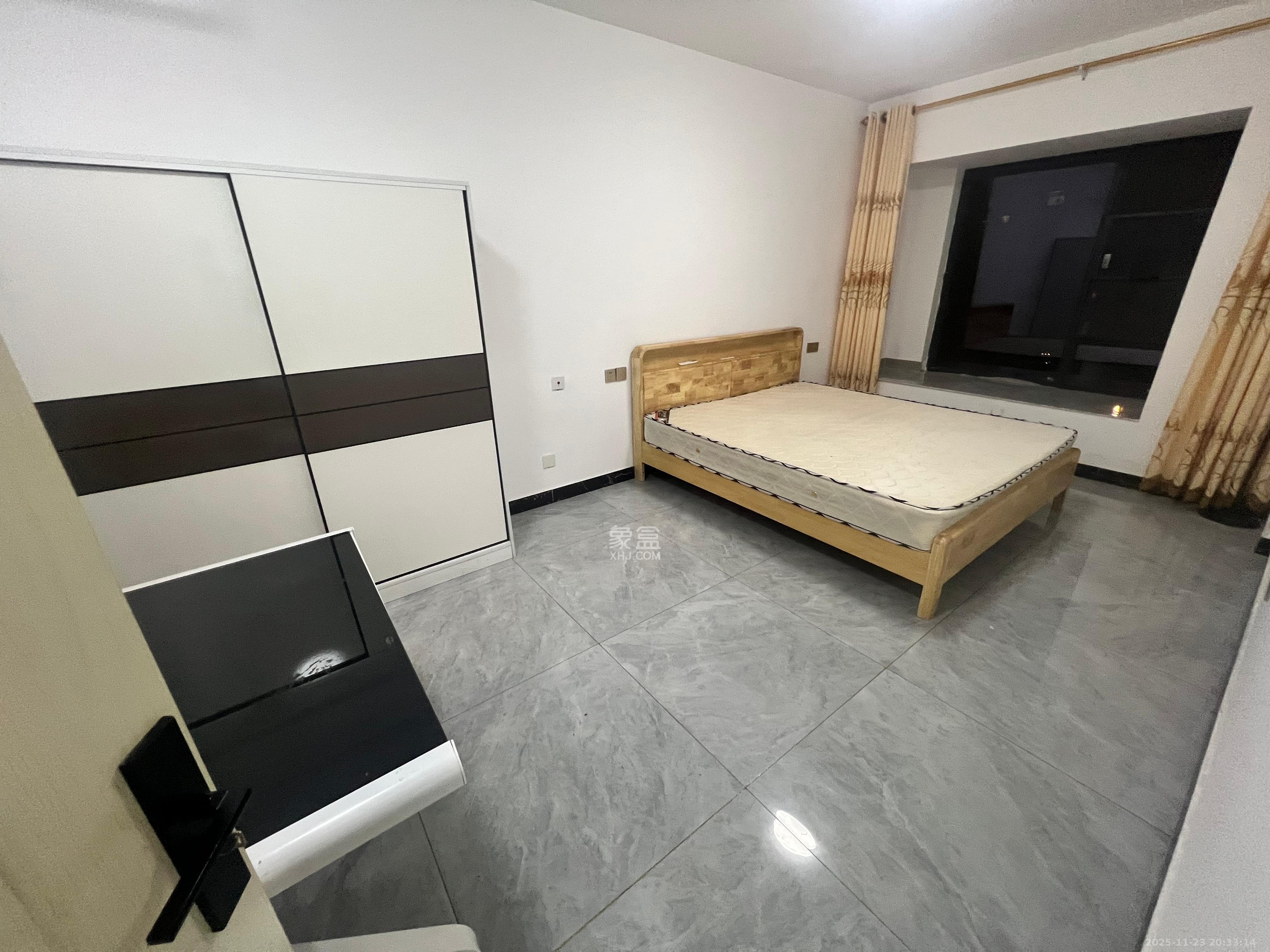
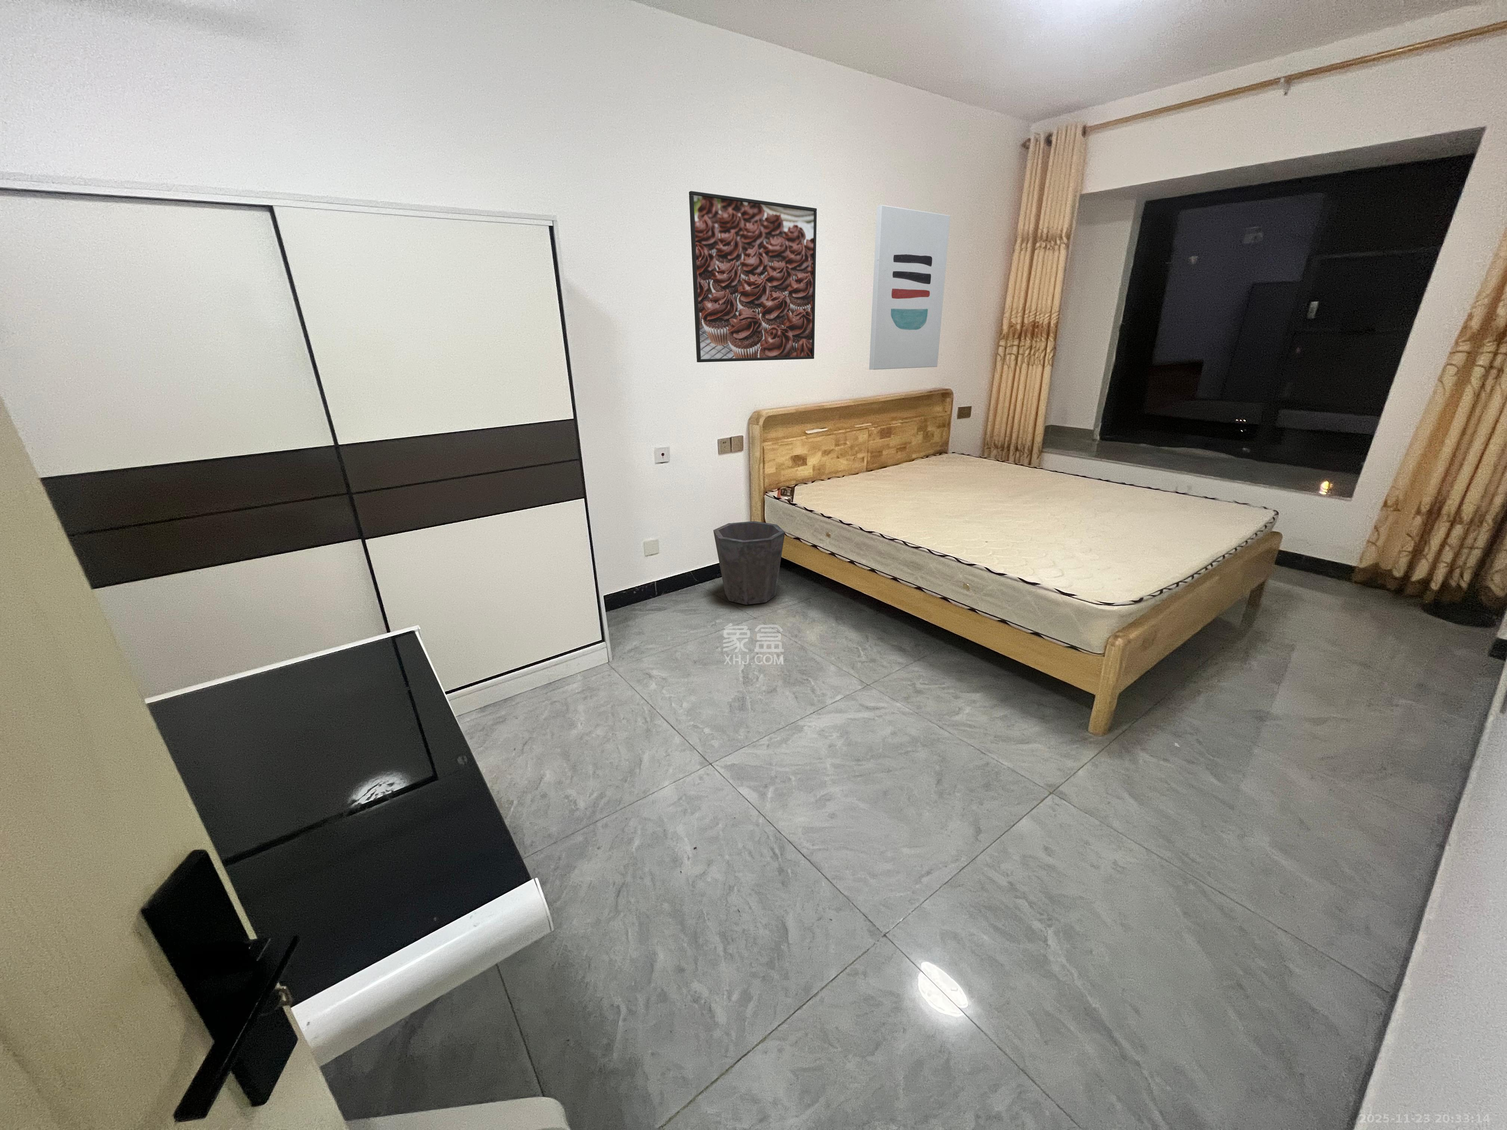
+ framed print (757, 284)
+ waste bin (750, 563)
+ wall art (909, 292)
